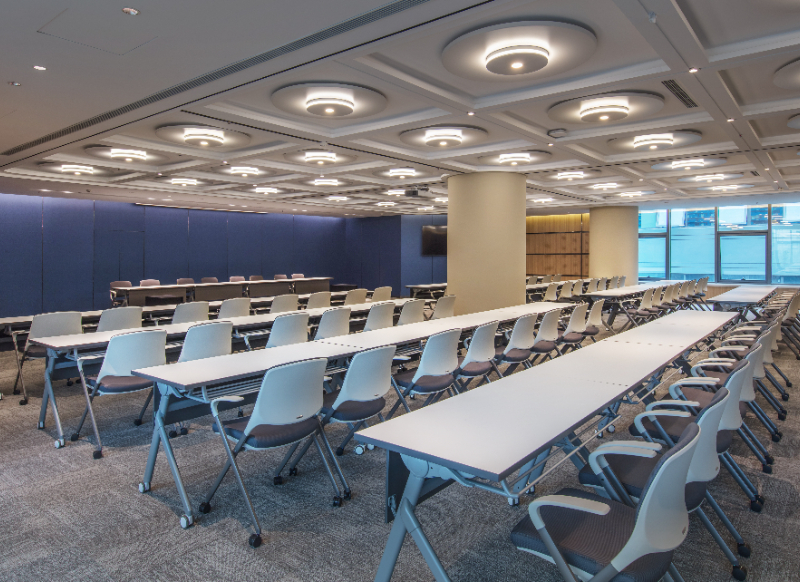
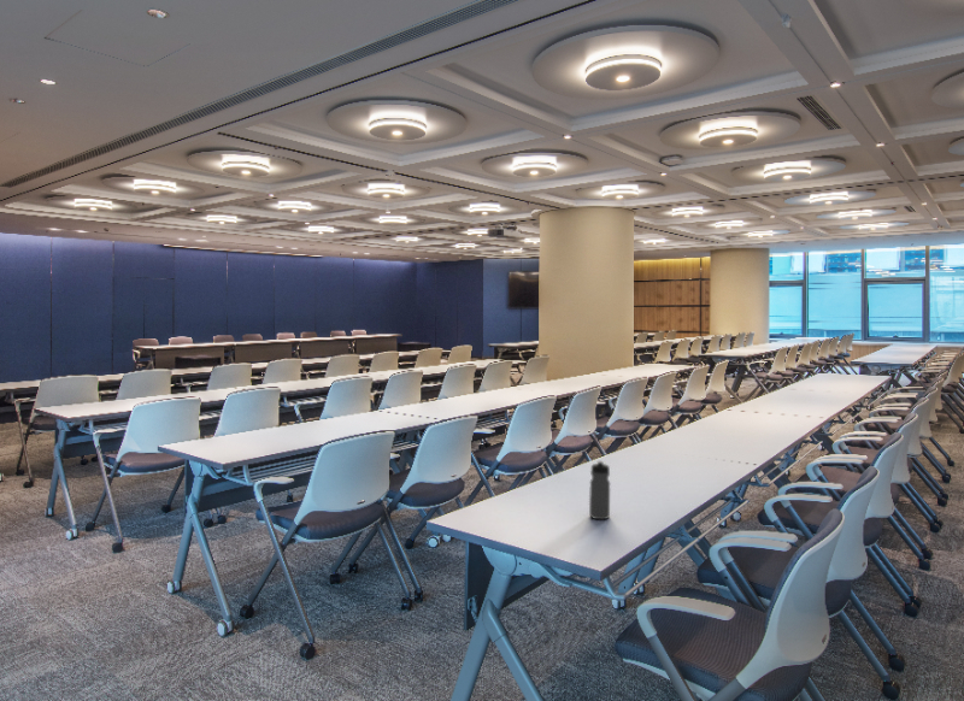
+ water bottle (599, 488)
